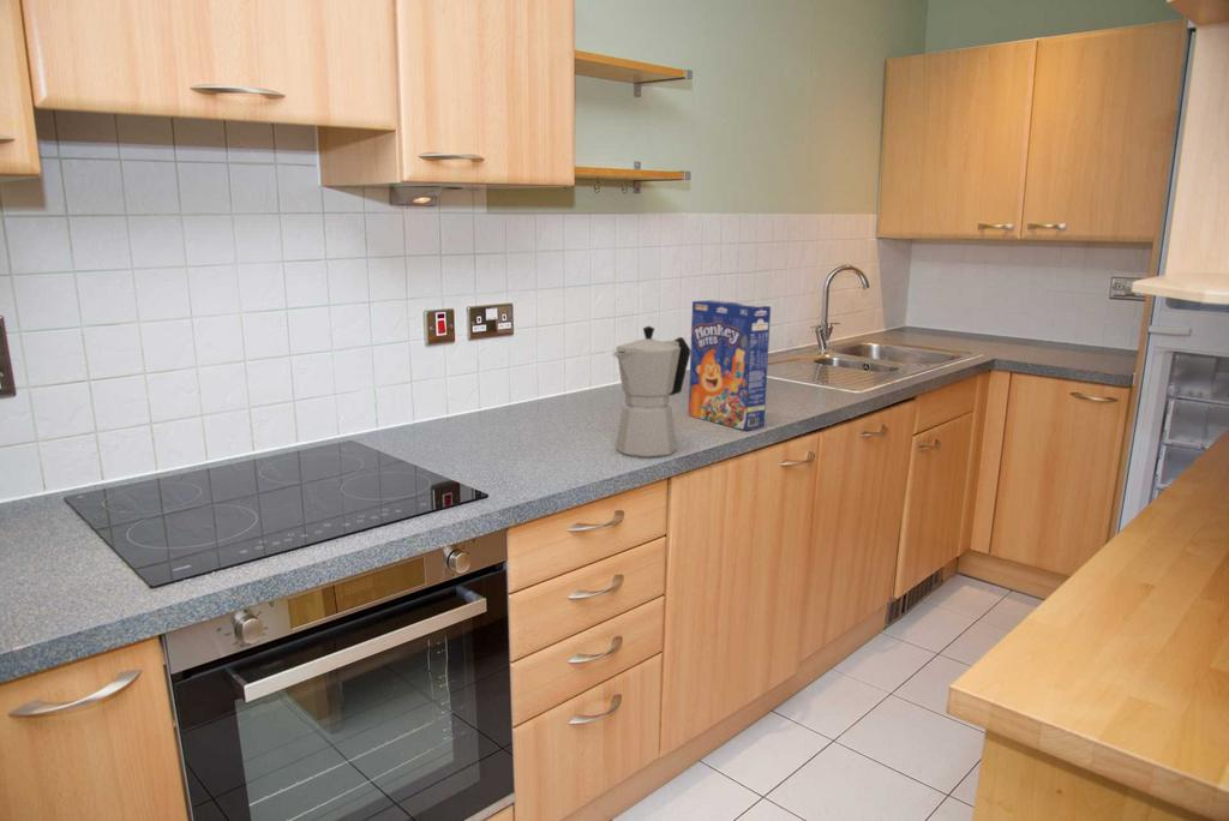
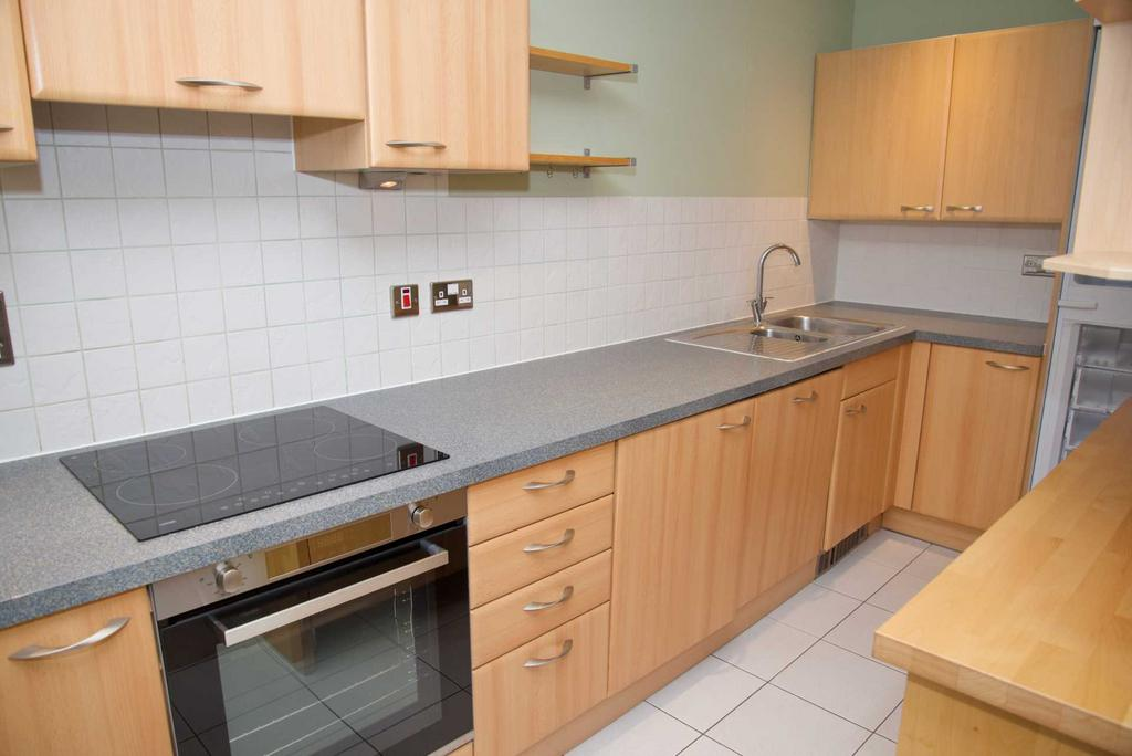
- cereal box (727, 362)
- moka pot (652, 388)
